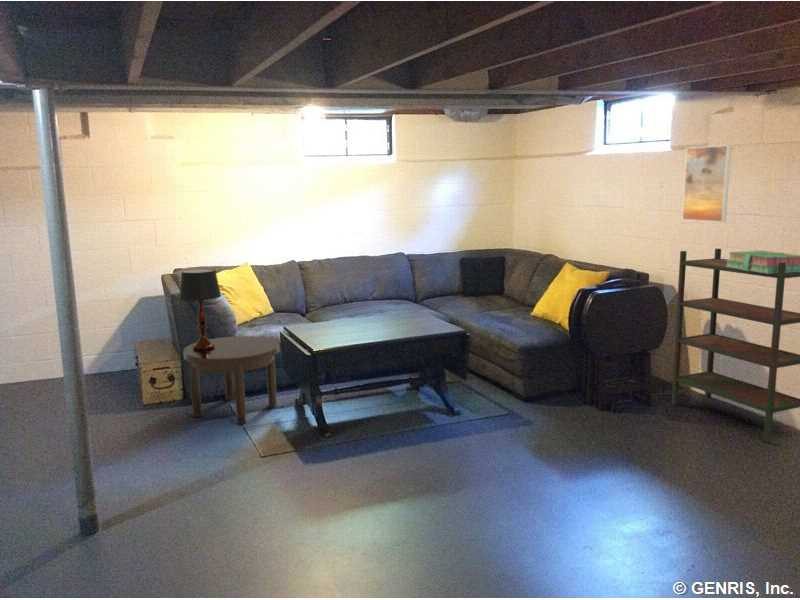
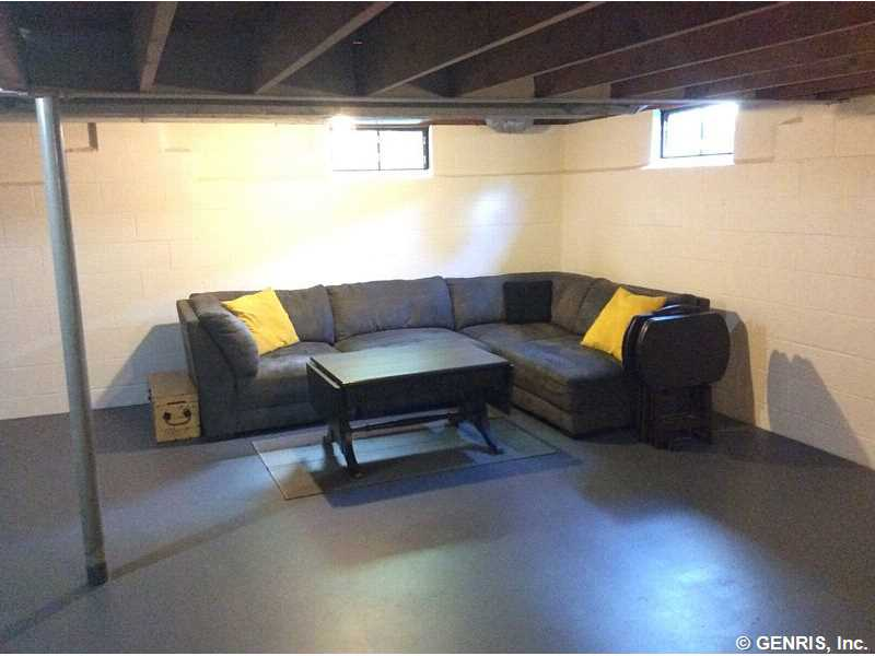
- table lamp (201, 309)
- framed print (705, 184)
- bookshelf (740, 340)
- stack of books (764, 260)
- side table (232, 378)
